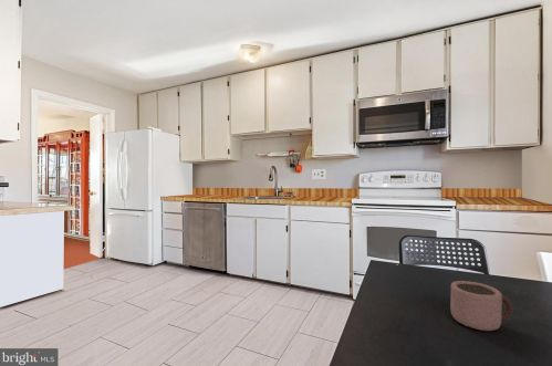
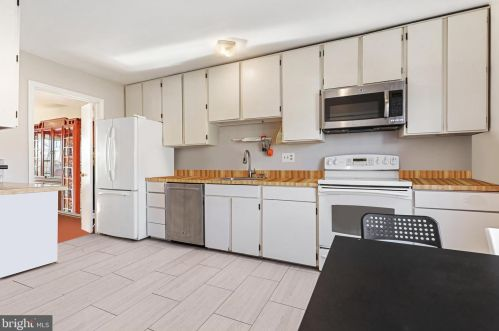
- mug (481, 305)
